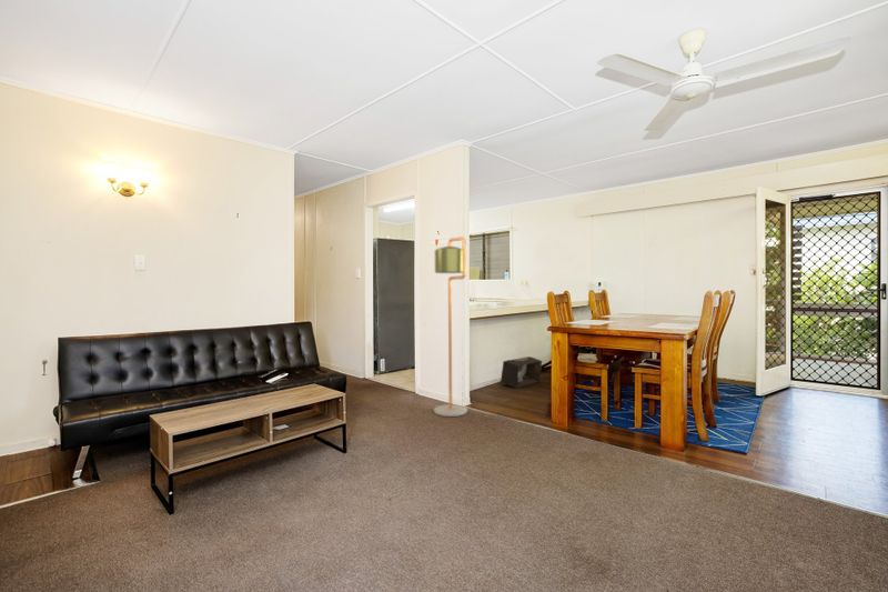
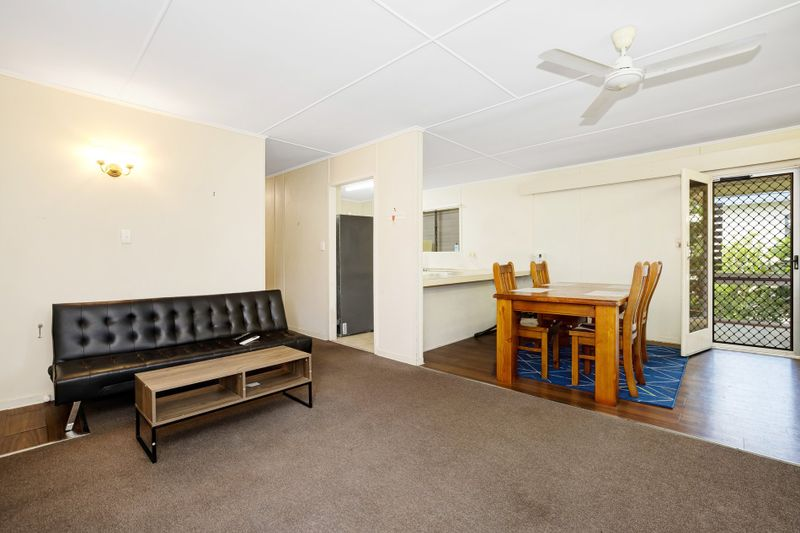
- floor lamp (451, 324)
- storage bin (521, 371)
